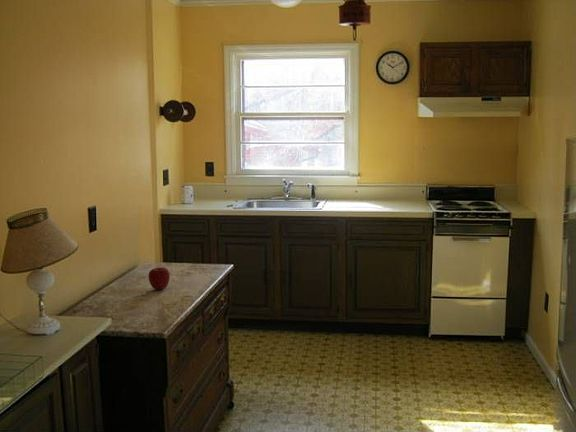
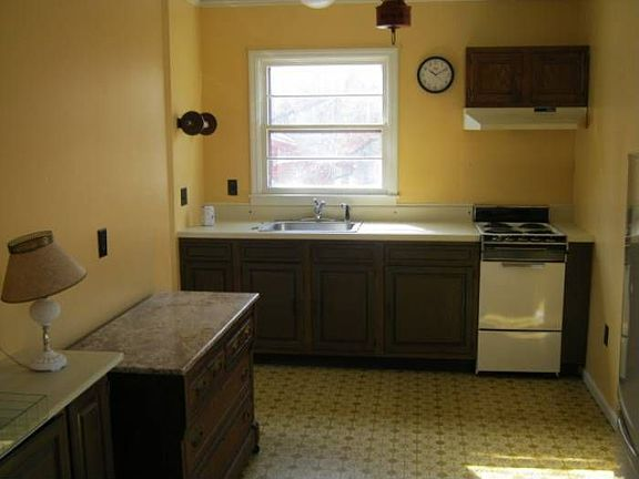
- apple (159, 278)
